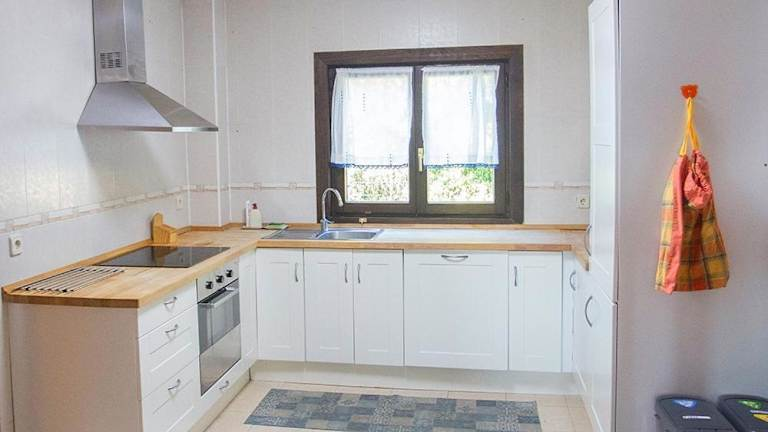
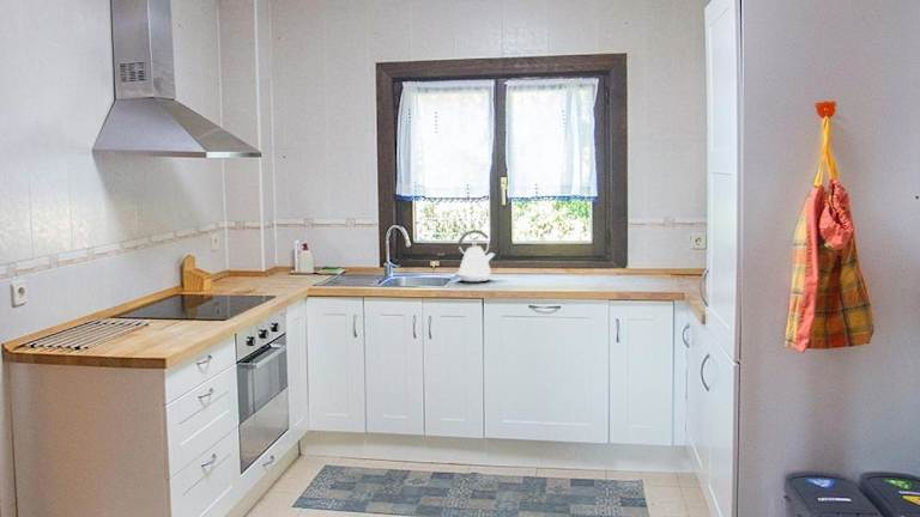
+ kettle (476, 255)
